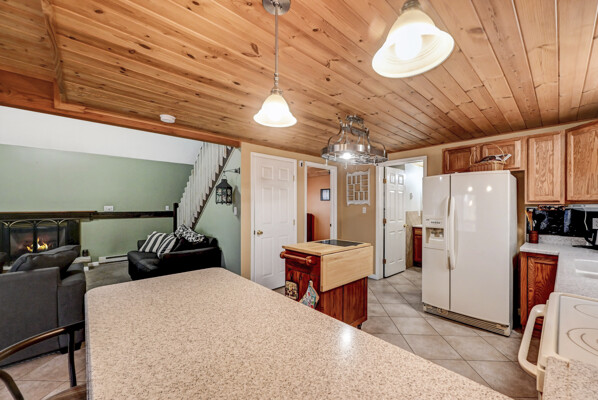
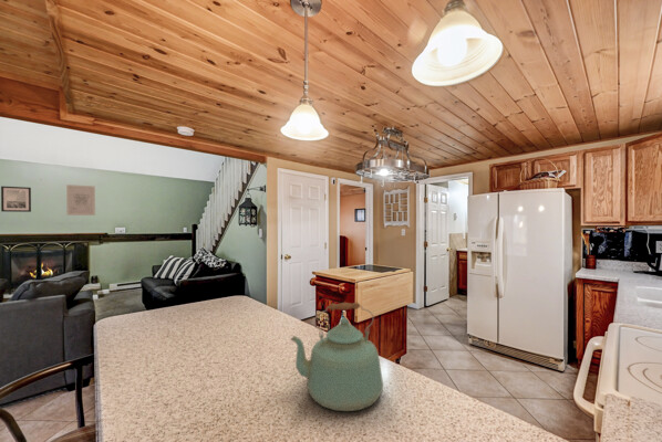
+ wall art (81, 200)
+ kettle (337, 347)
+ wall art (15, 199)
